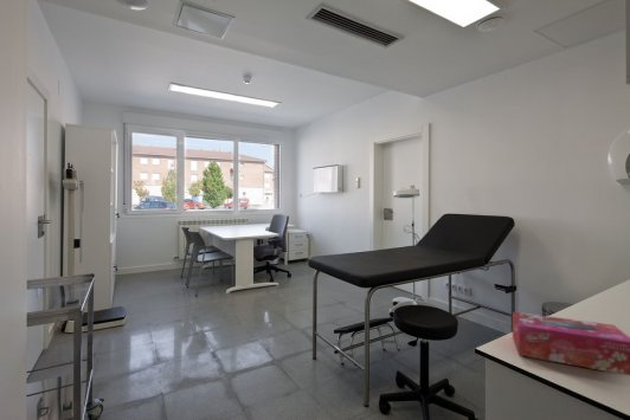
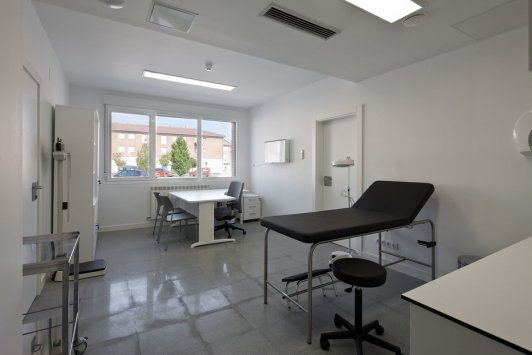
- tissue box (566, 340)
